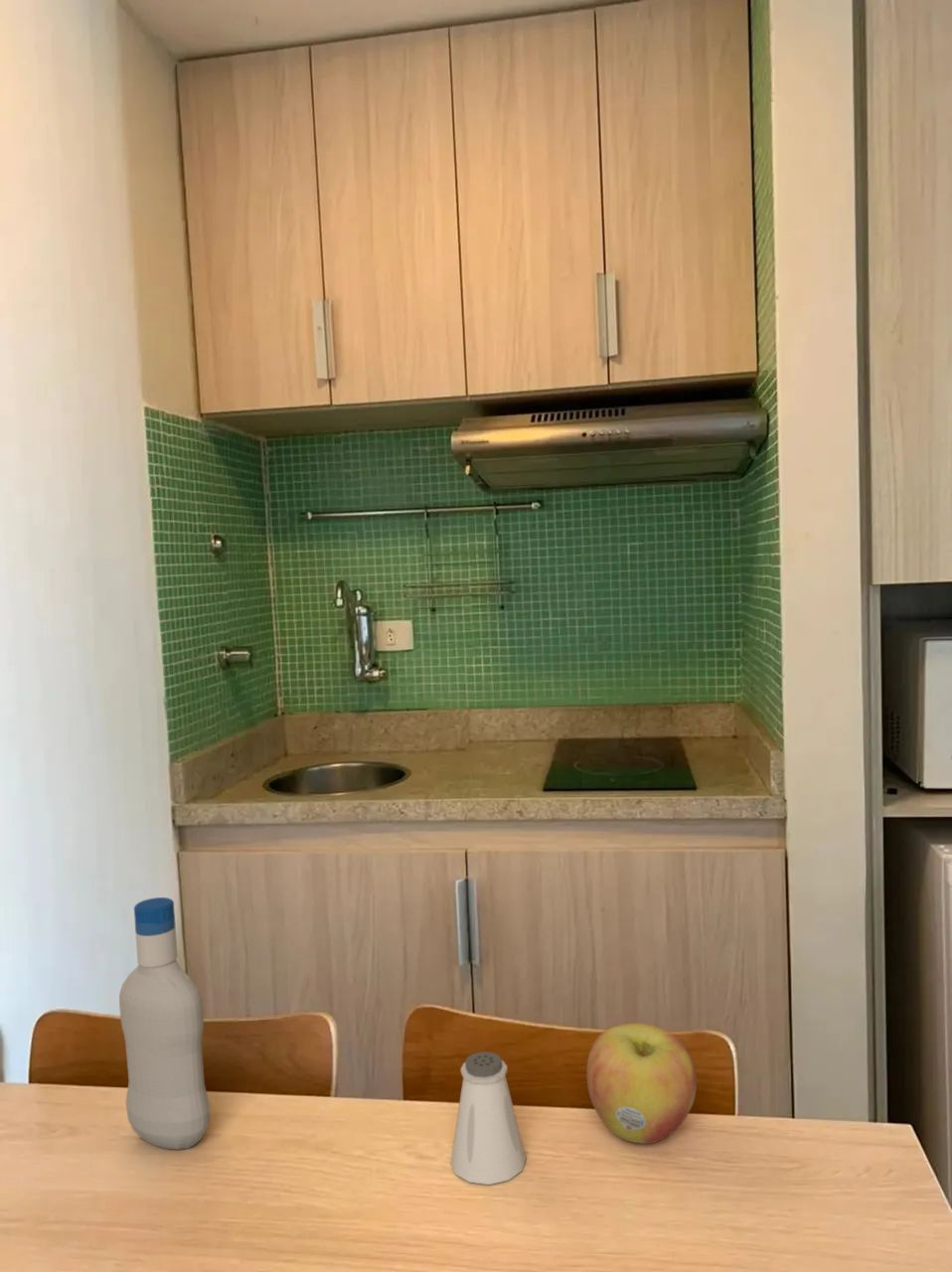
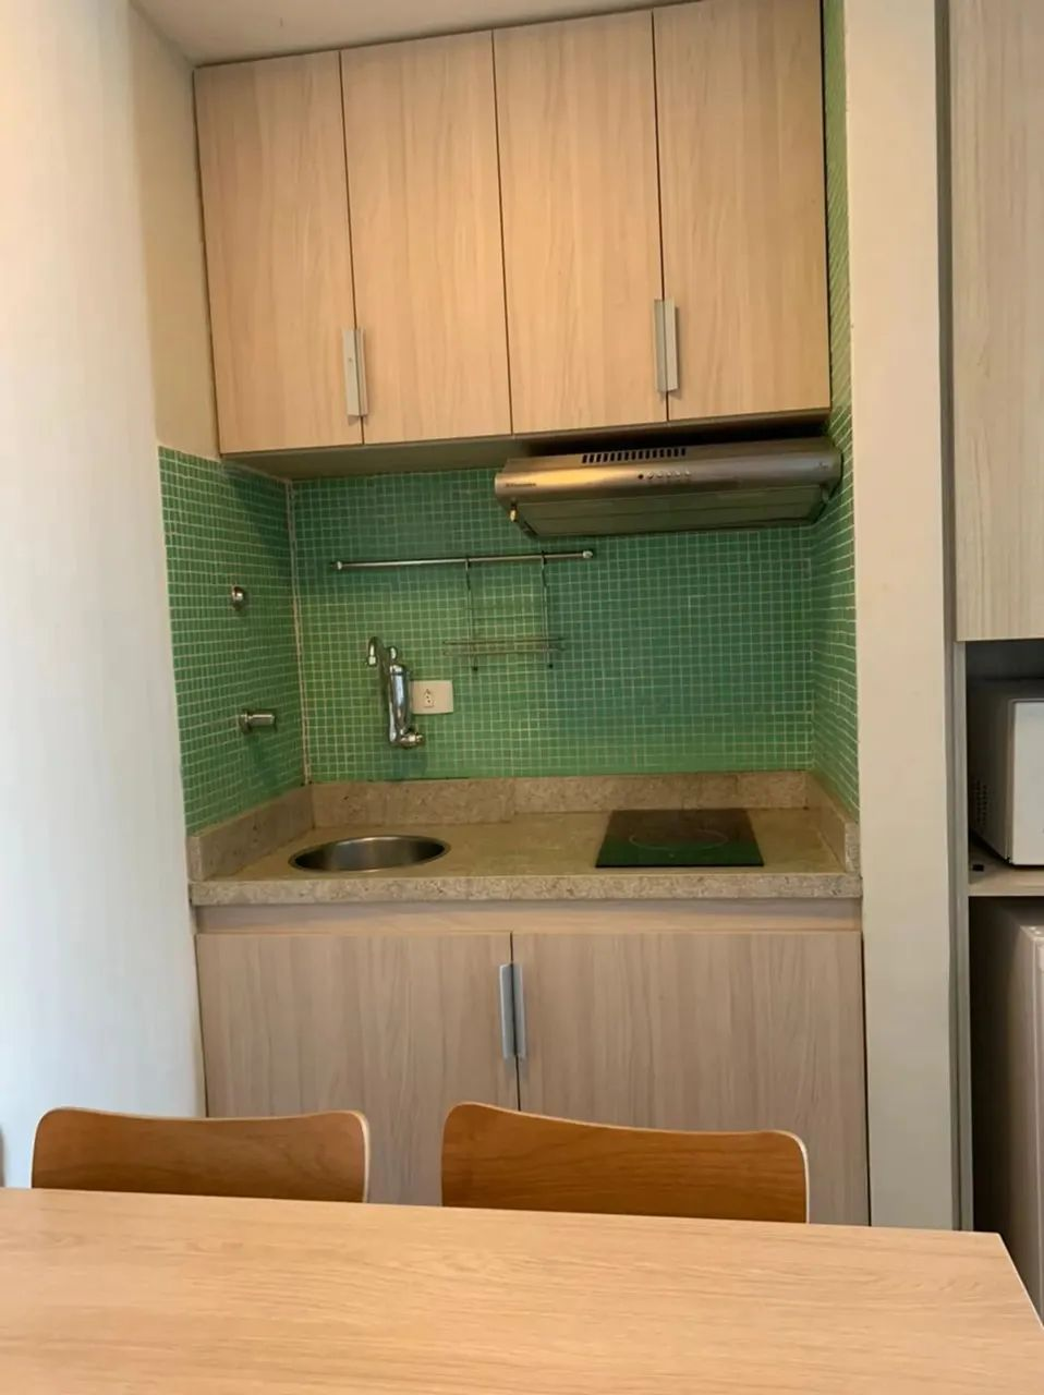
- bottle (161, 1021)
- apple (641, 1083)
- saltshaker (486, 1110)
